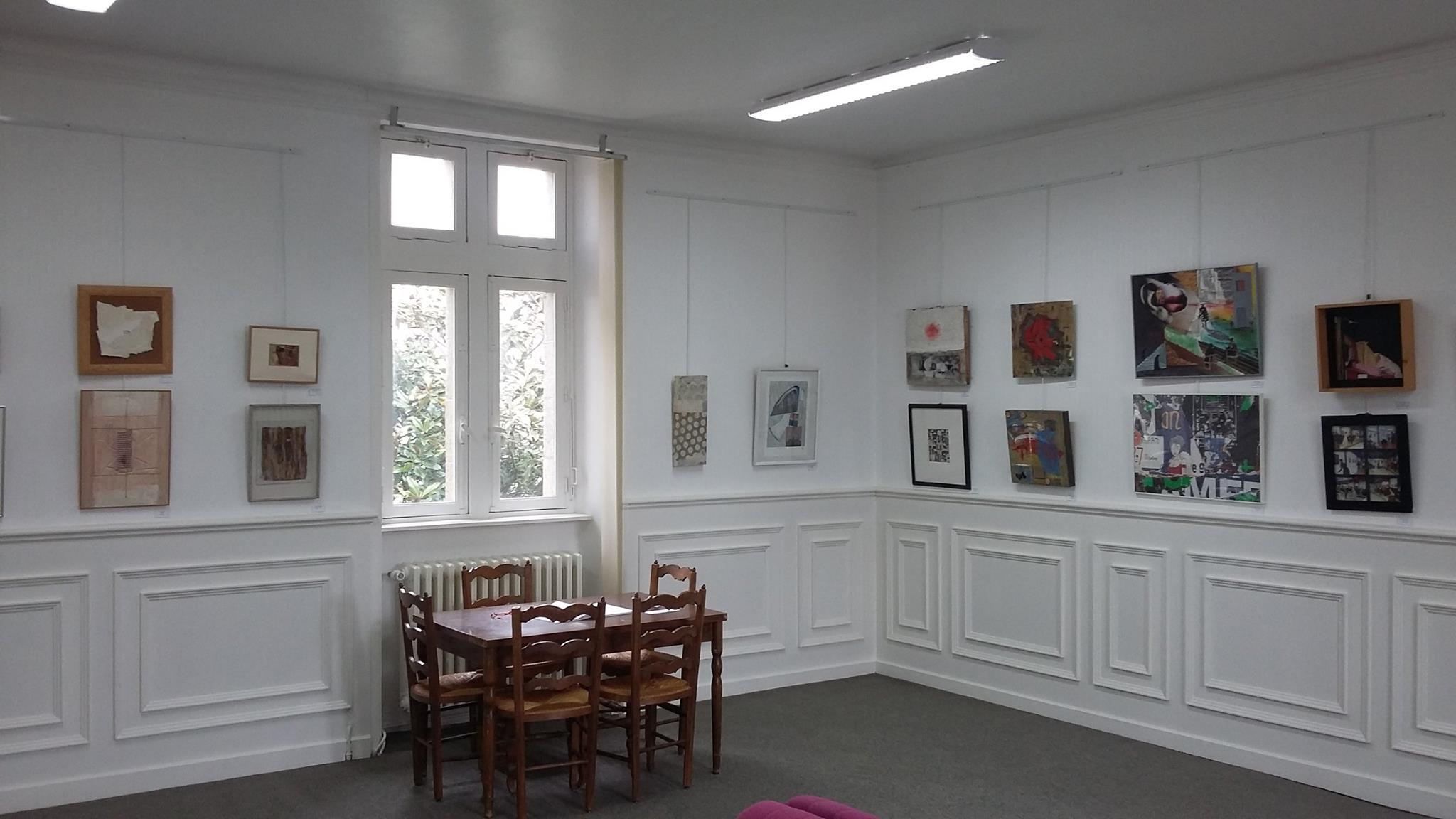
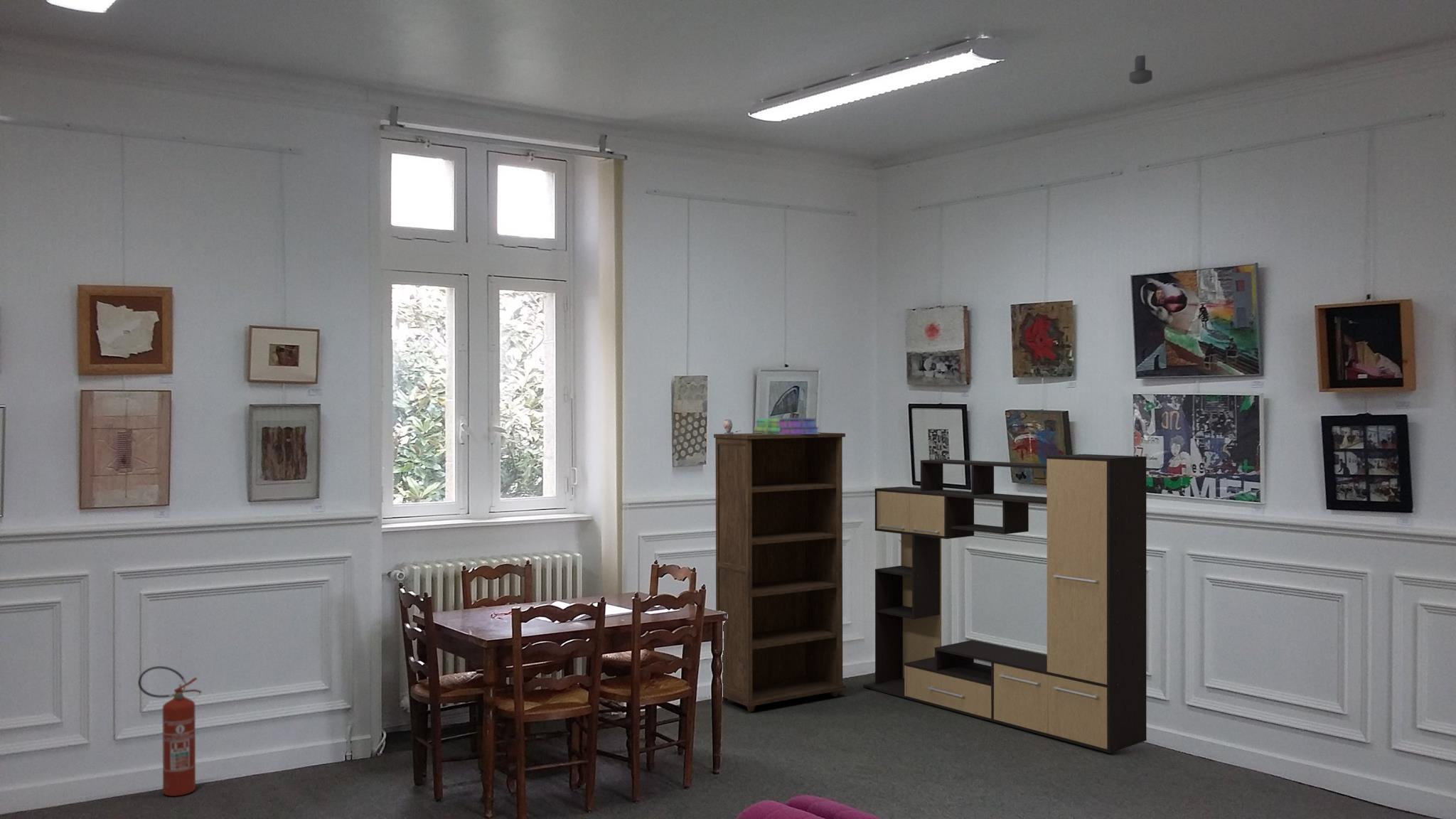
+ decorative vase (732, 427)
+ bookcase (780, 566)
+ stack of books (786, 425)
+ media console (997, 533)
+ security camera (1140, 68)
+ fire extinguisher (170, 729)
